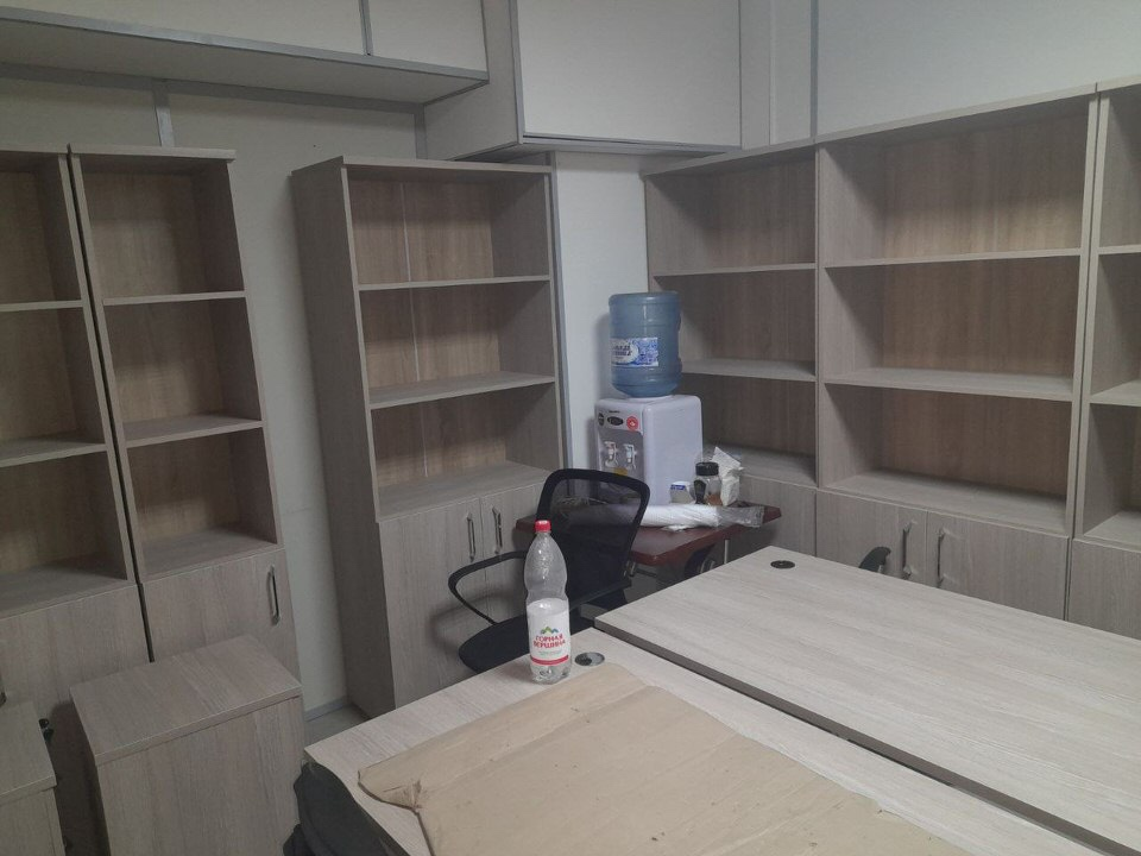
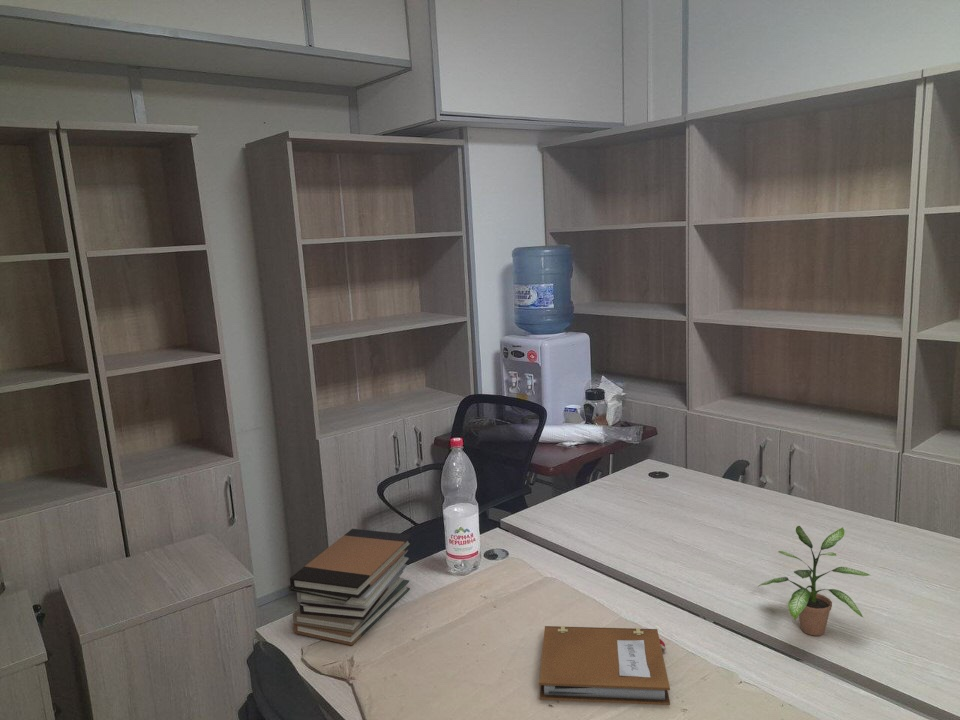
+ book stack (355, 582)
+ potted plant (802, 573)
+ notebook (605, 660)
